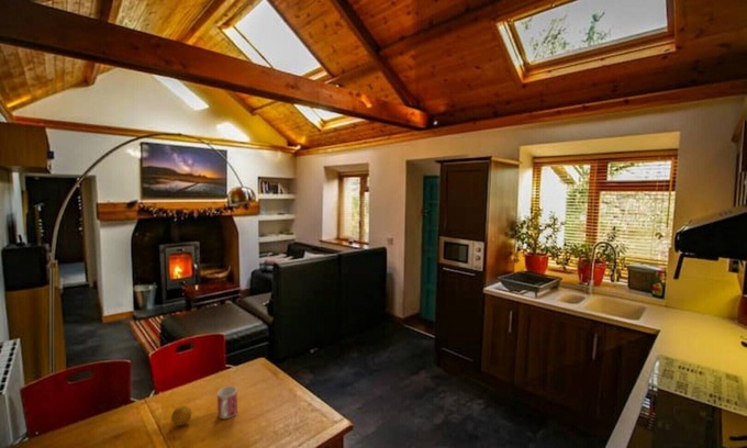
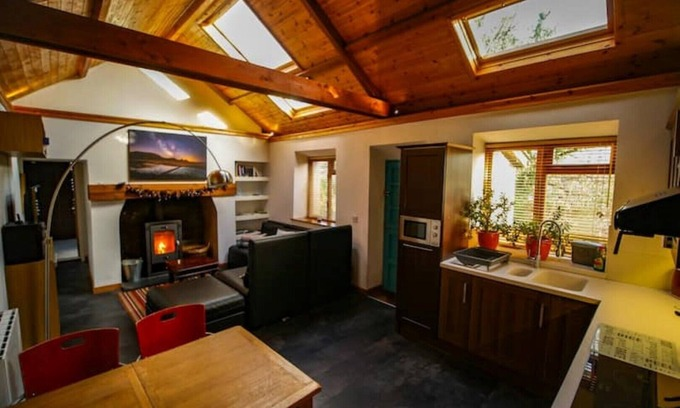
- fruit (181, 415)
- mug (225, 404)
